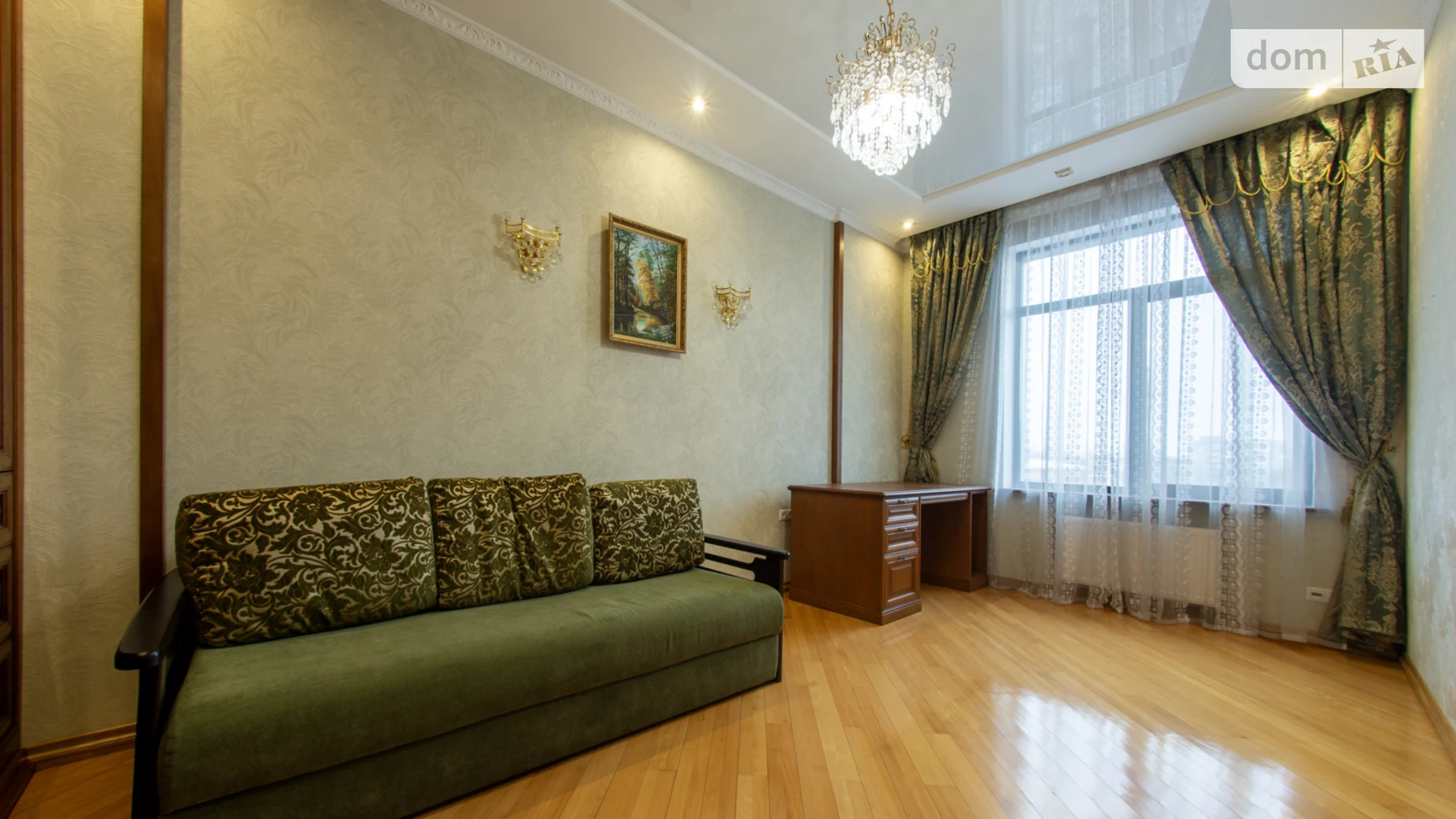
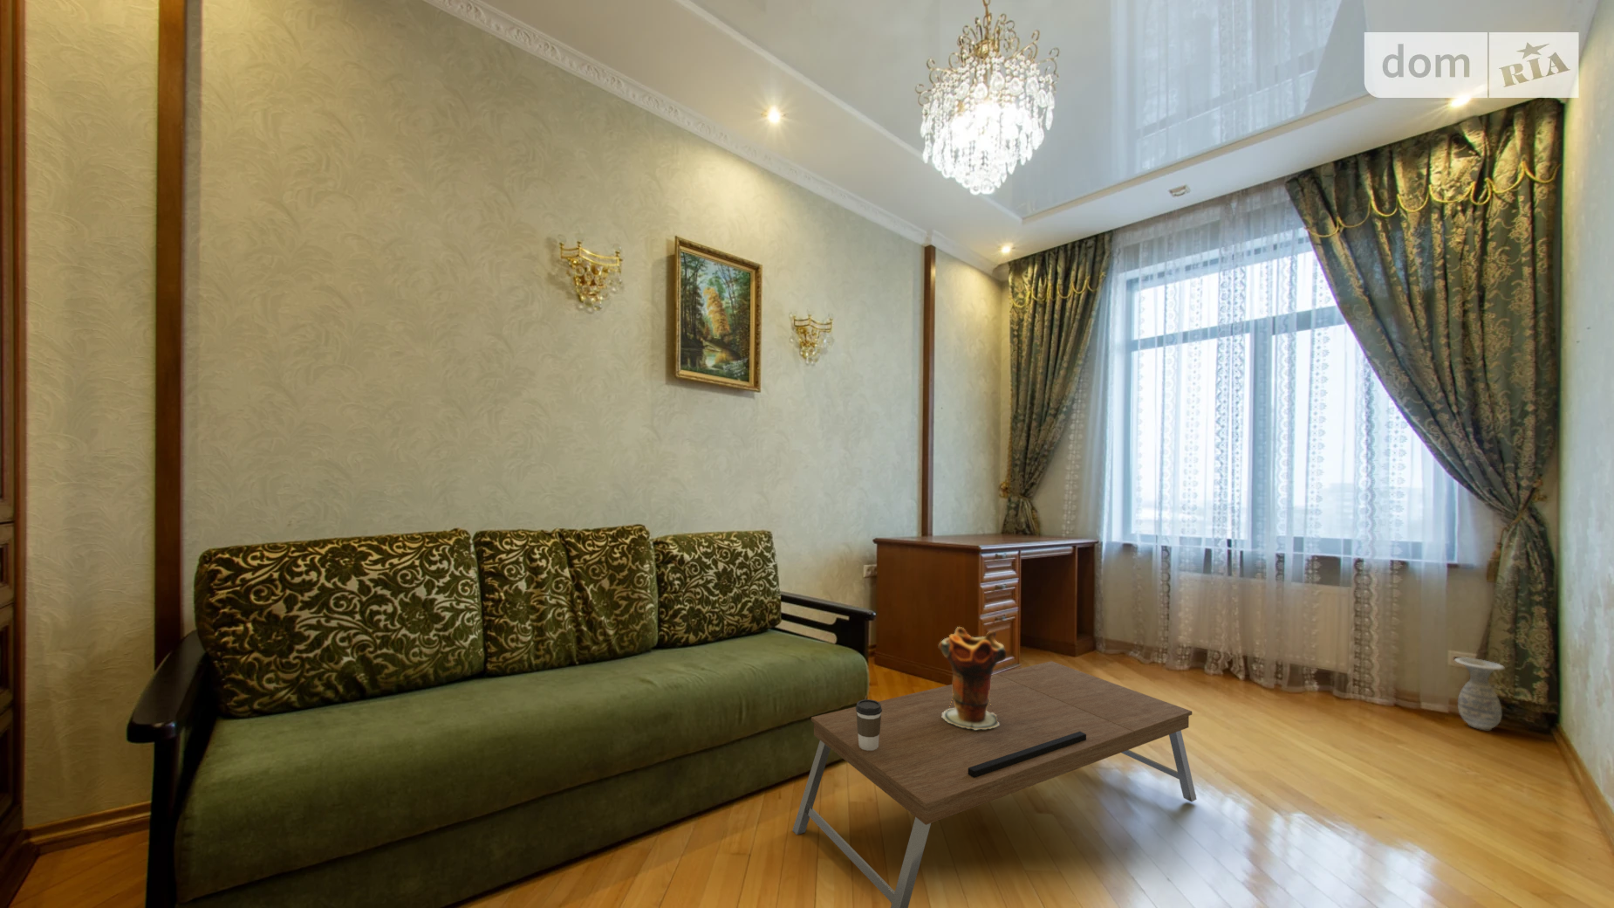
+ coffee table (1003, 762)
+ decorative vase (971, 667)
+ ceramic jug (1479, 694)
+ coffee cup (868, 717)
